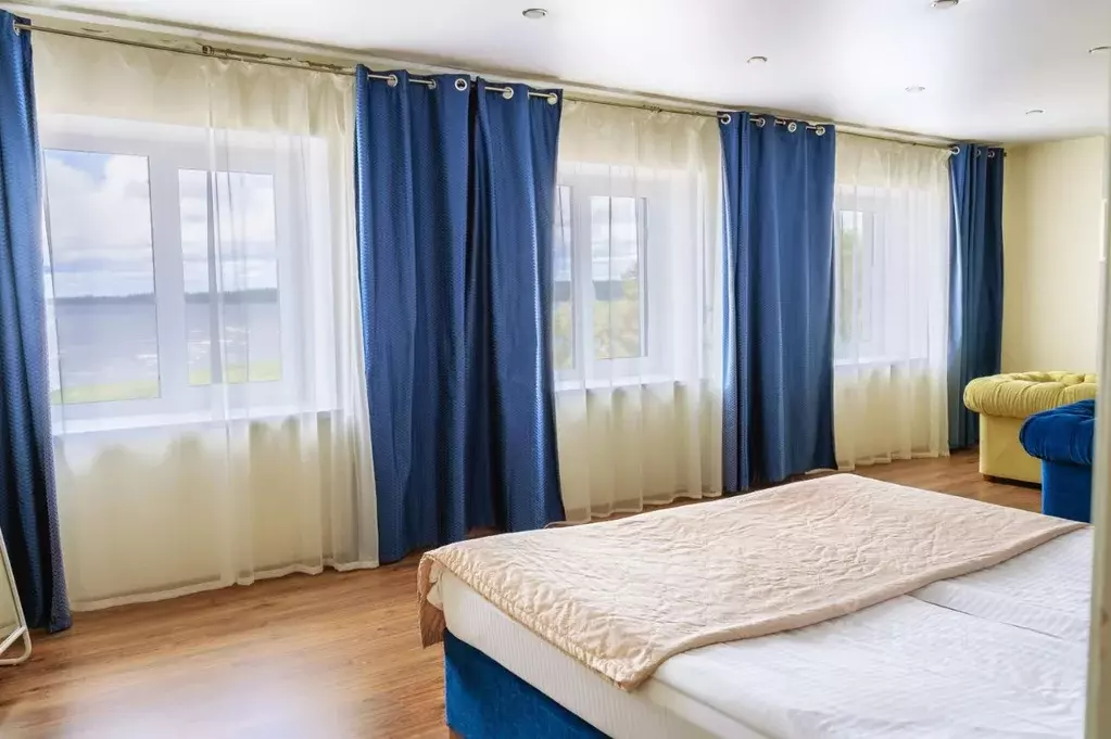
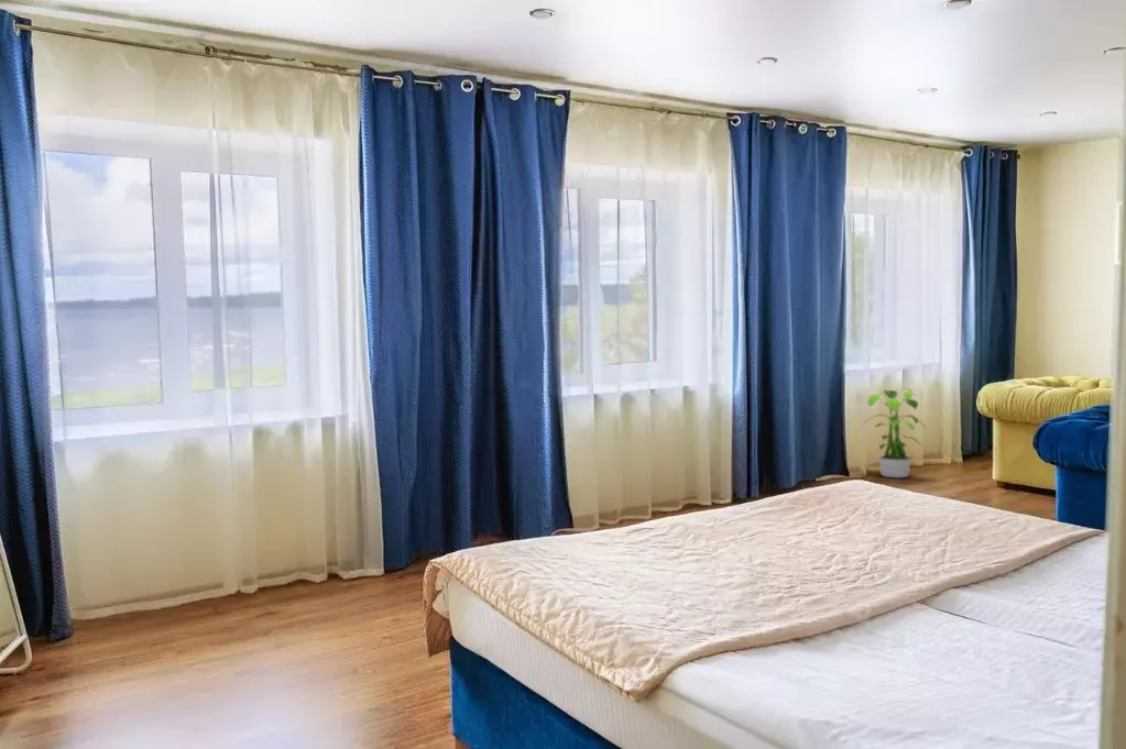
+ potted plant (892, 432)
